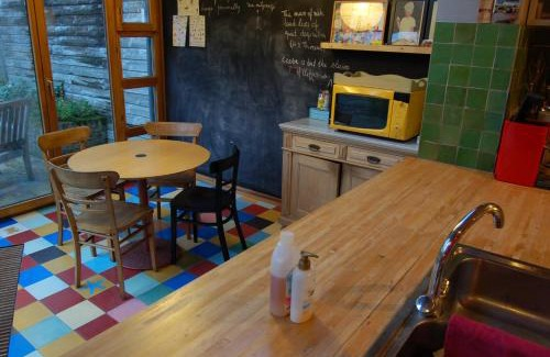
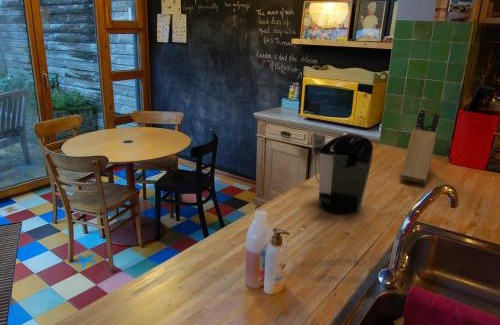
+ coffee maker (332, 166)
+ knife block (421, 143)
